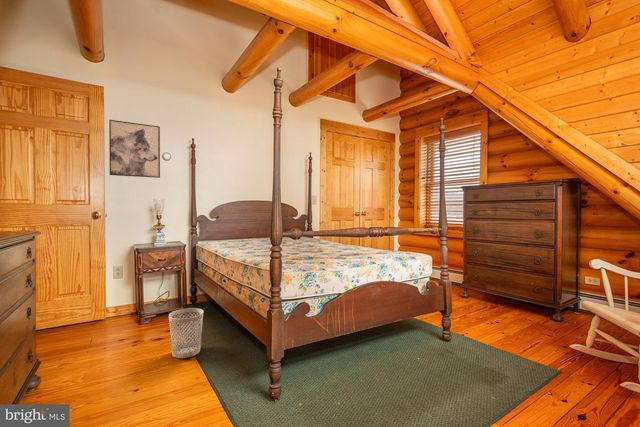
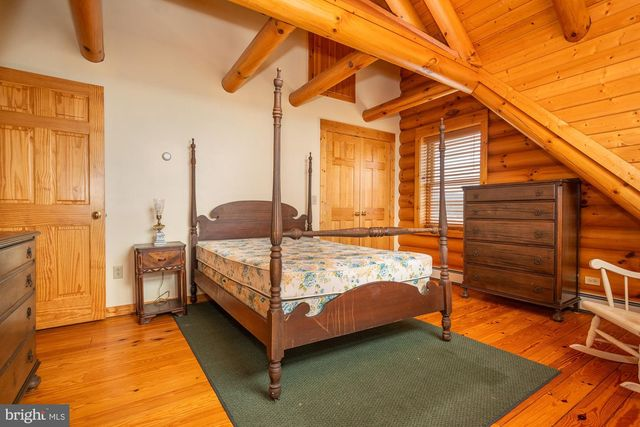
- wastebasket (186, 332)
- wall art (135, 149)
